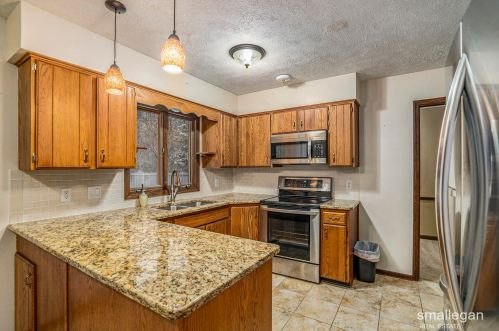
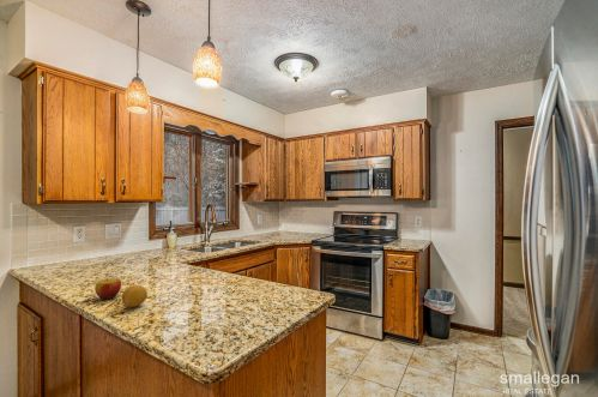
+ fruit (134, 295)
+ apple (108, 288)
